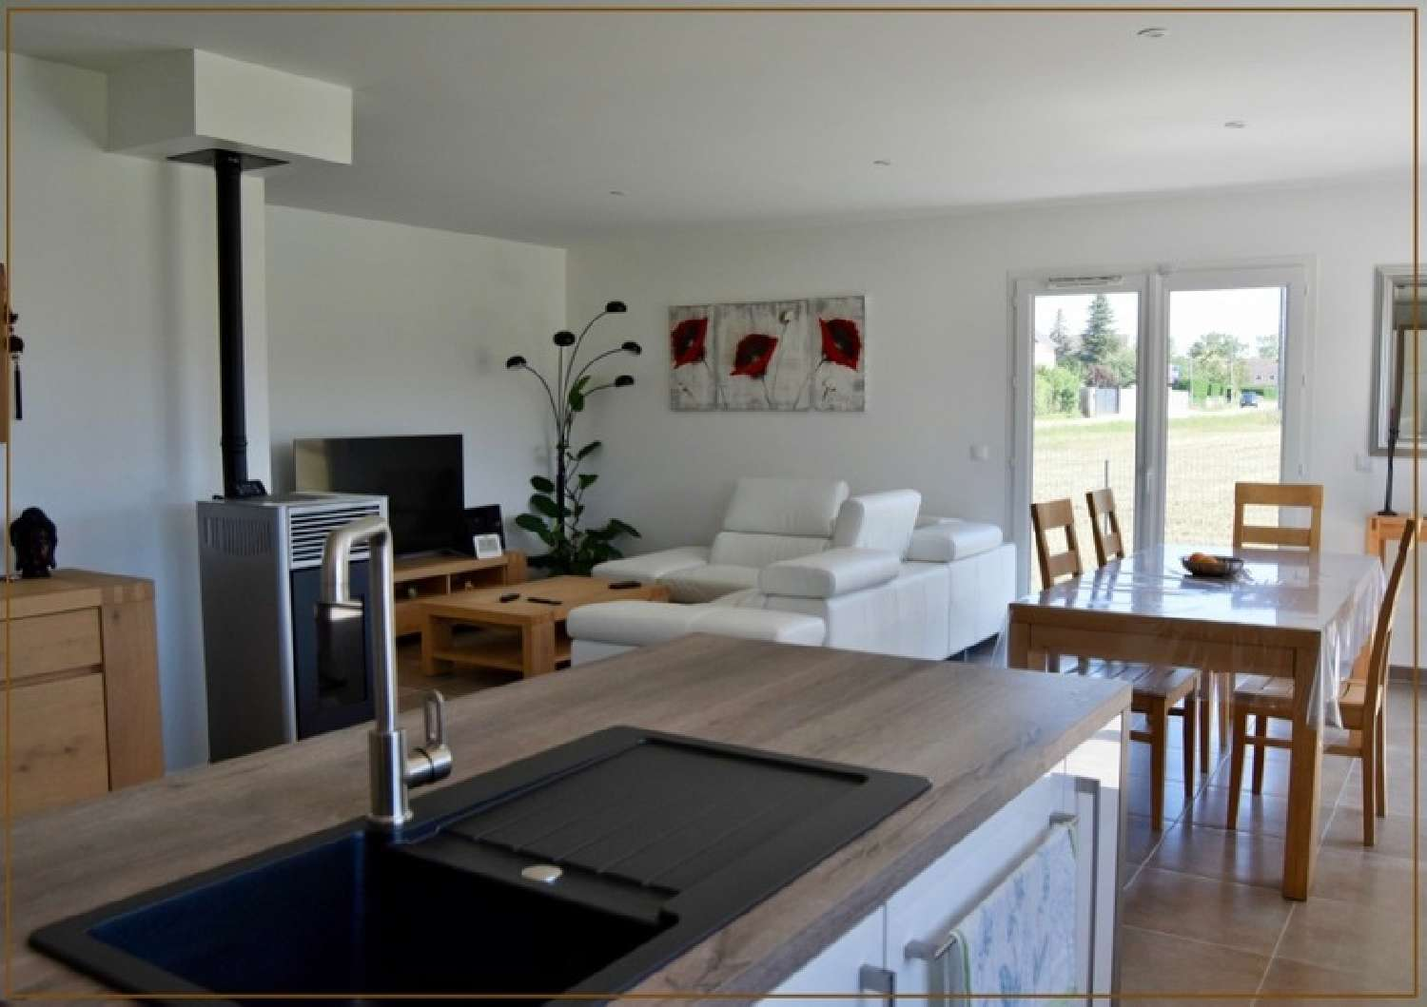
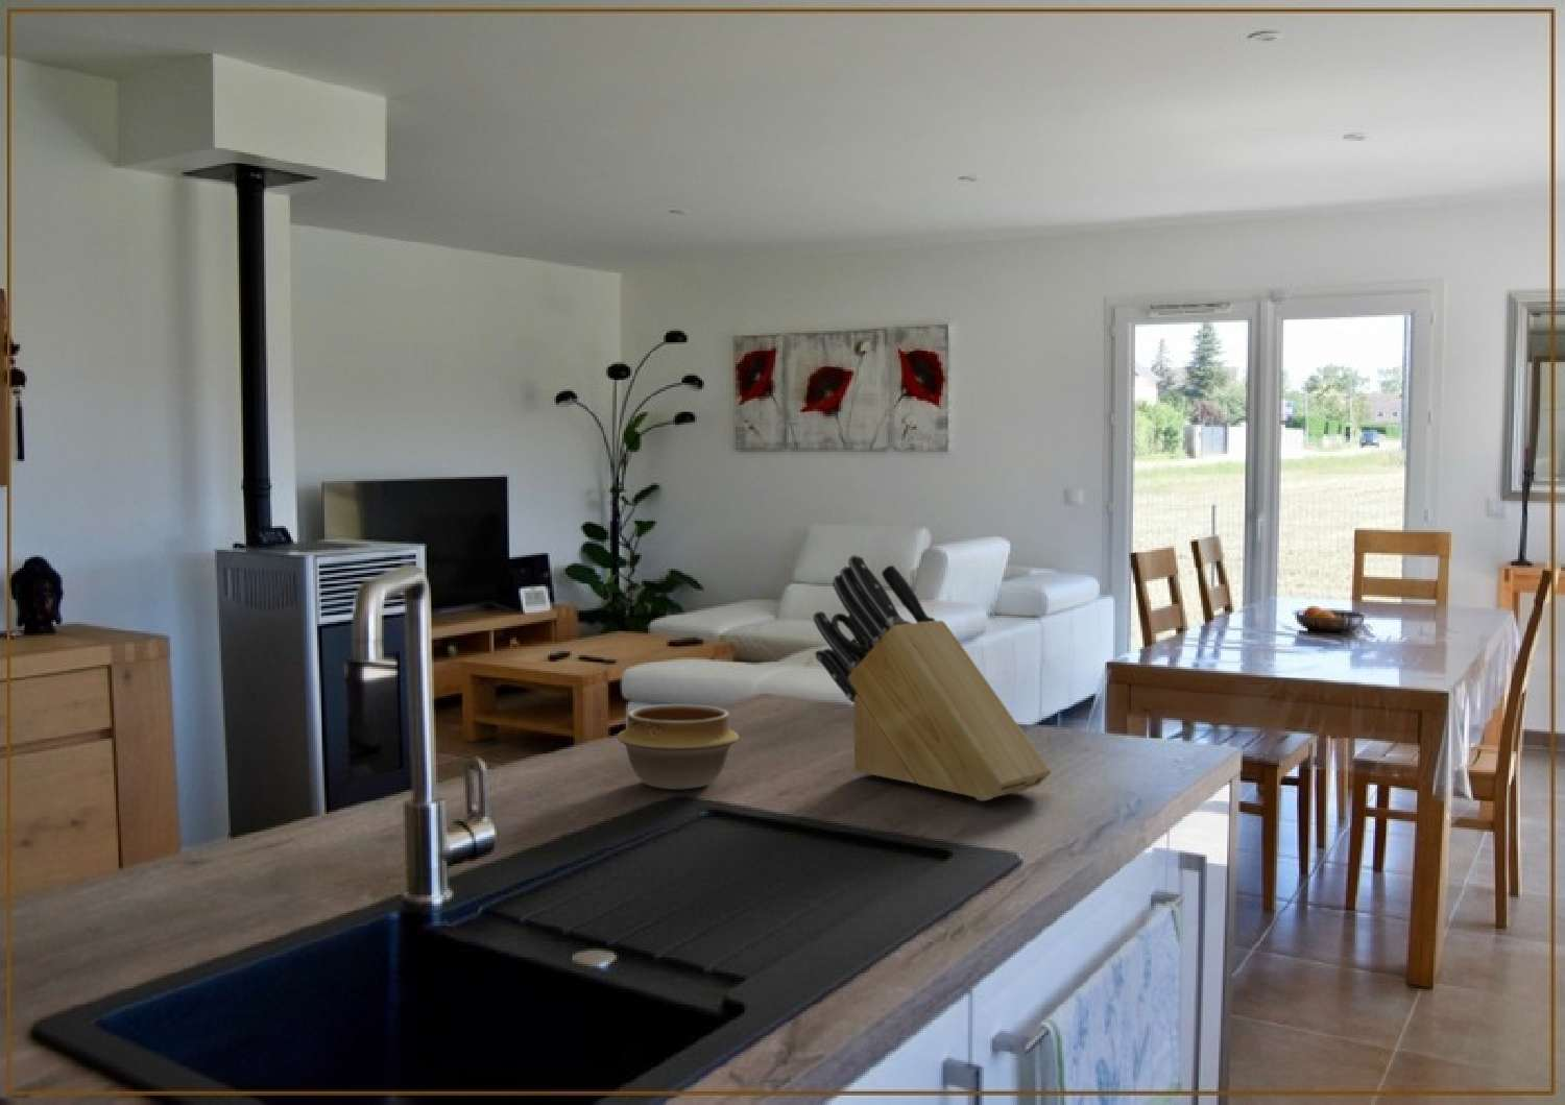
+ bowl (678, 746)
+ knife block (923, 667)
